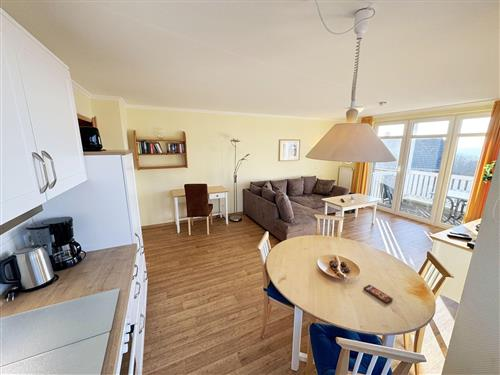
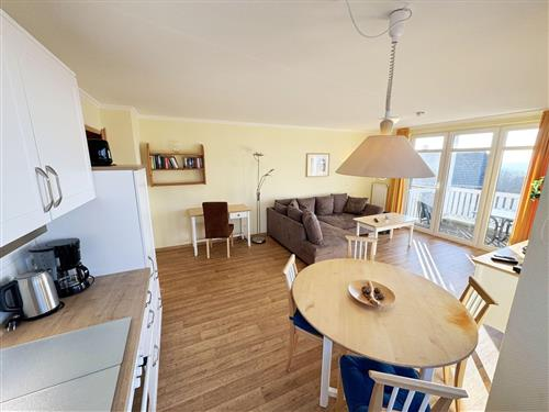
- smartphone (377, 293)
